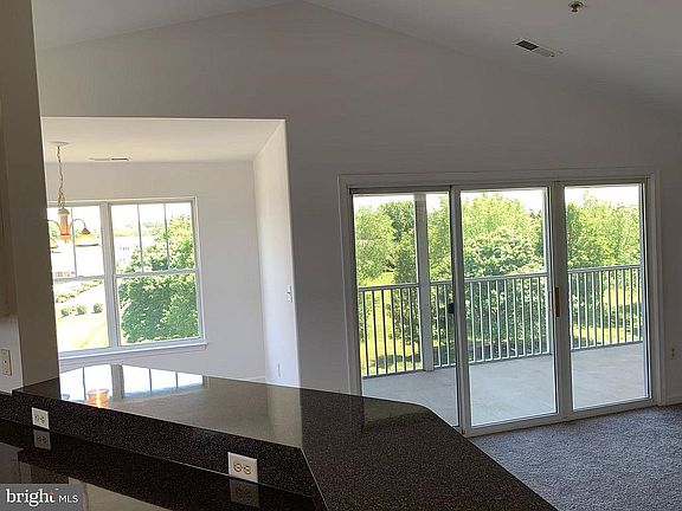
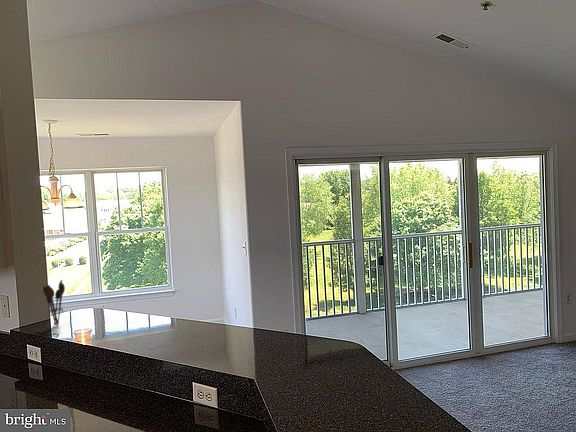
+ utensil holder (56, 302)
